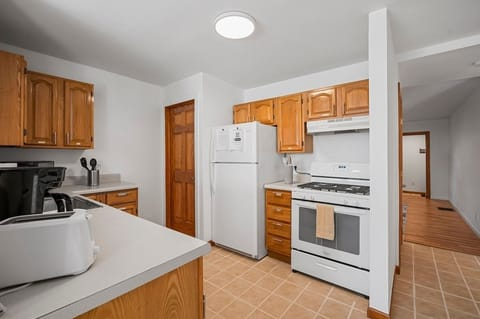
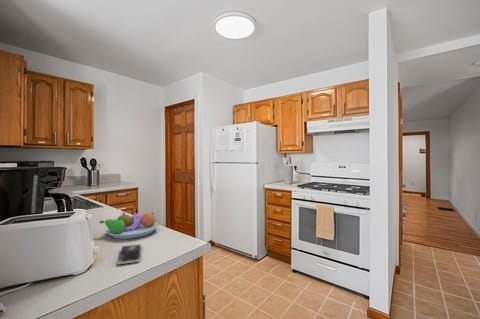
+ smartphone (130, 253)
+ fruit bowl (131, 222)
